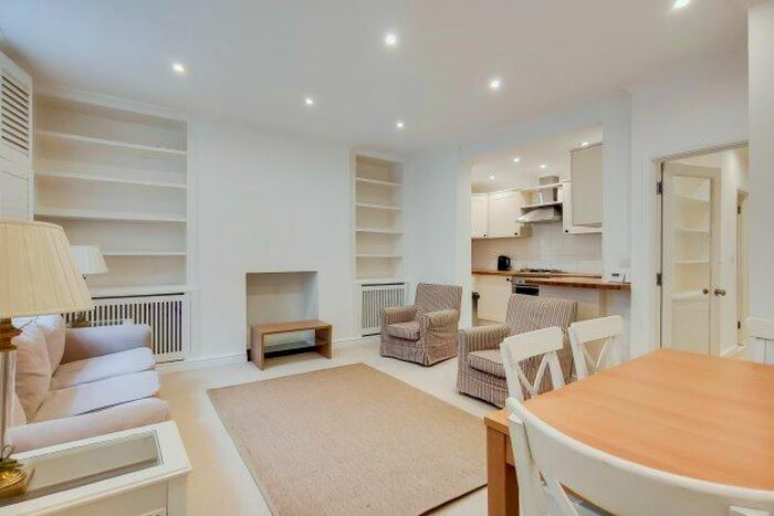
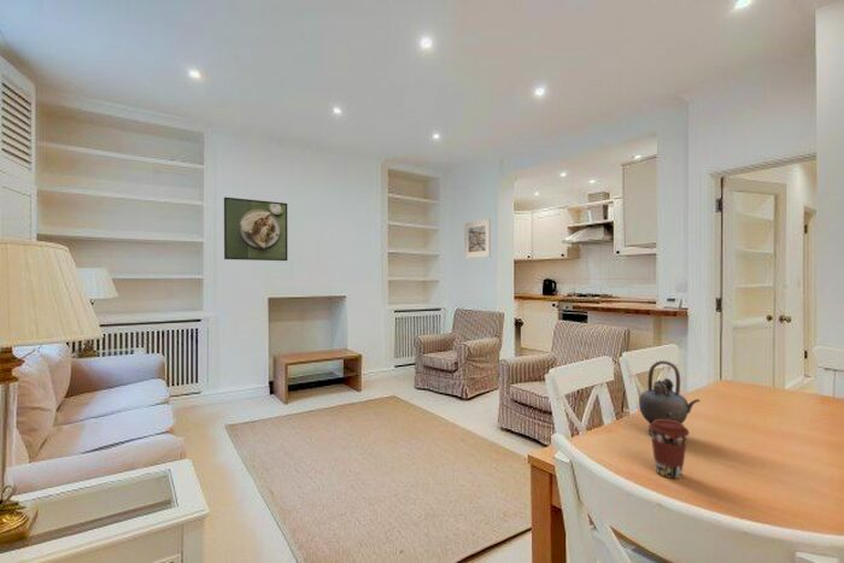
+ teapot (668, 399)
+ coffee cup (668, 448)
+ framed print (257, 230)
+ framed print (476, 239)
